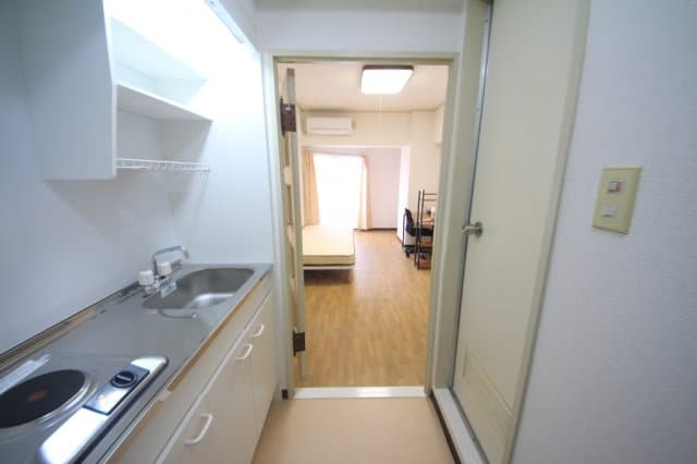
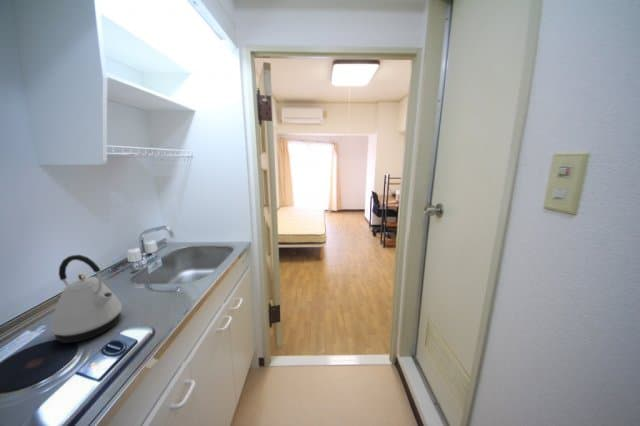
+ kettle (85, 293)
